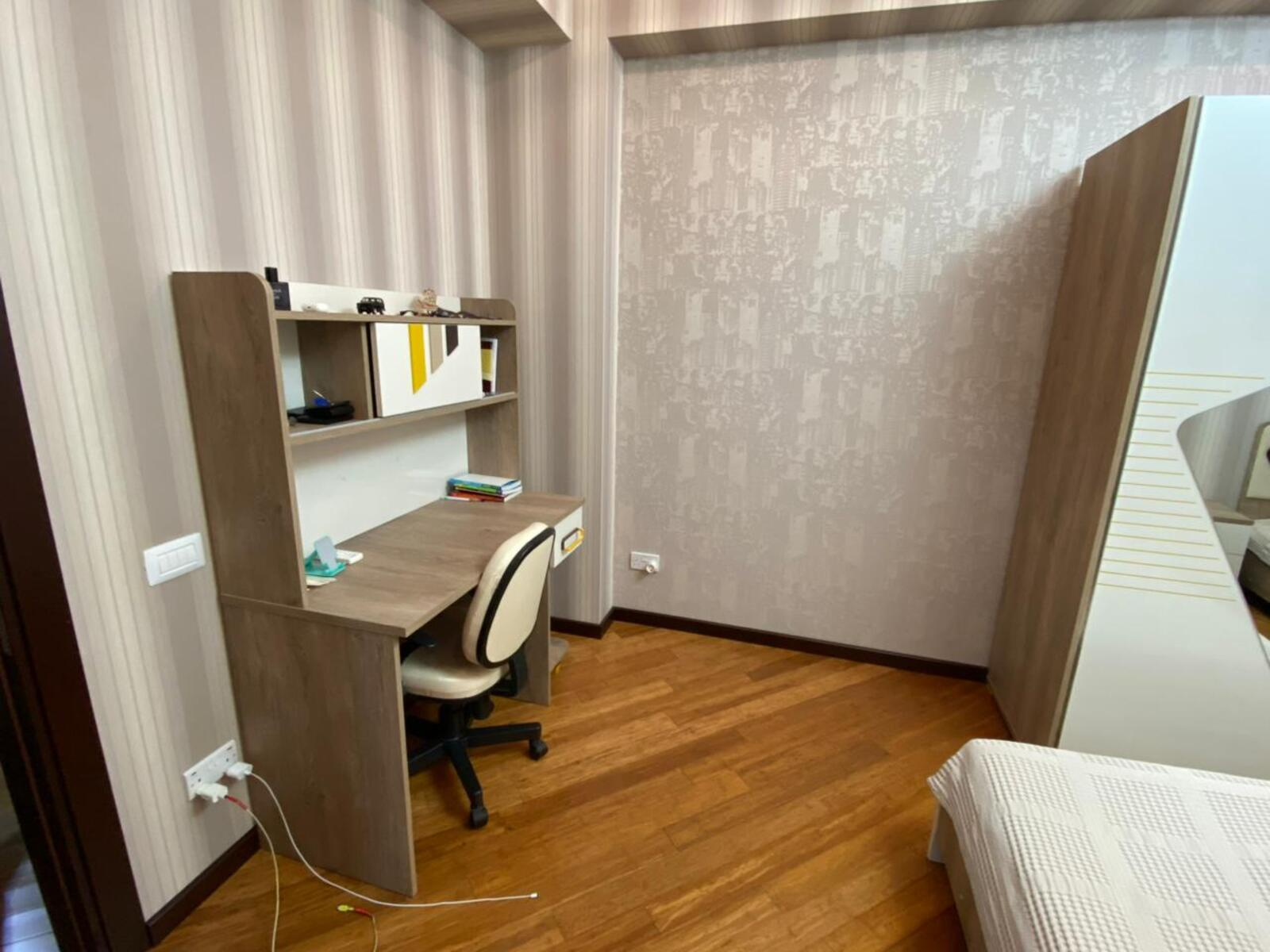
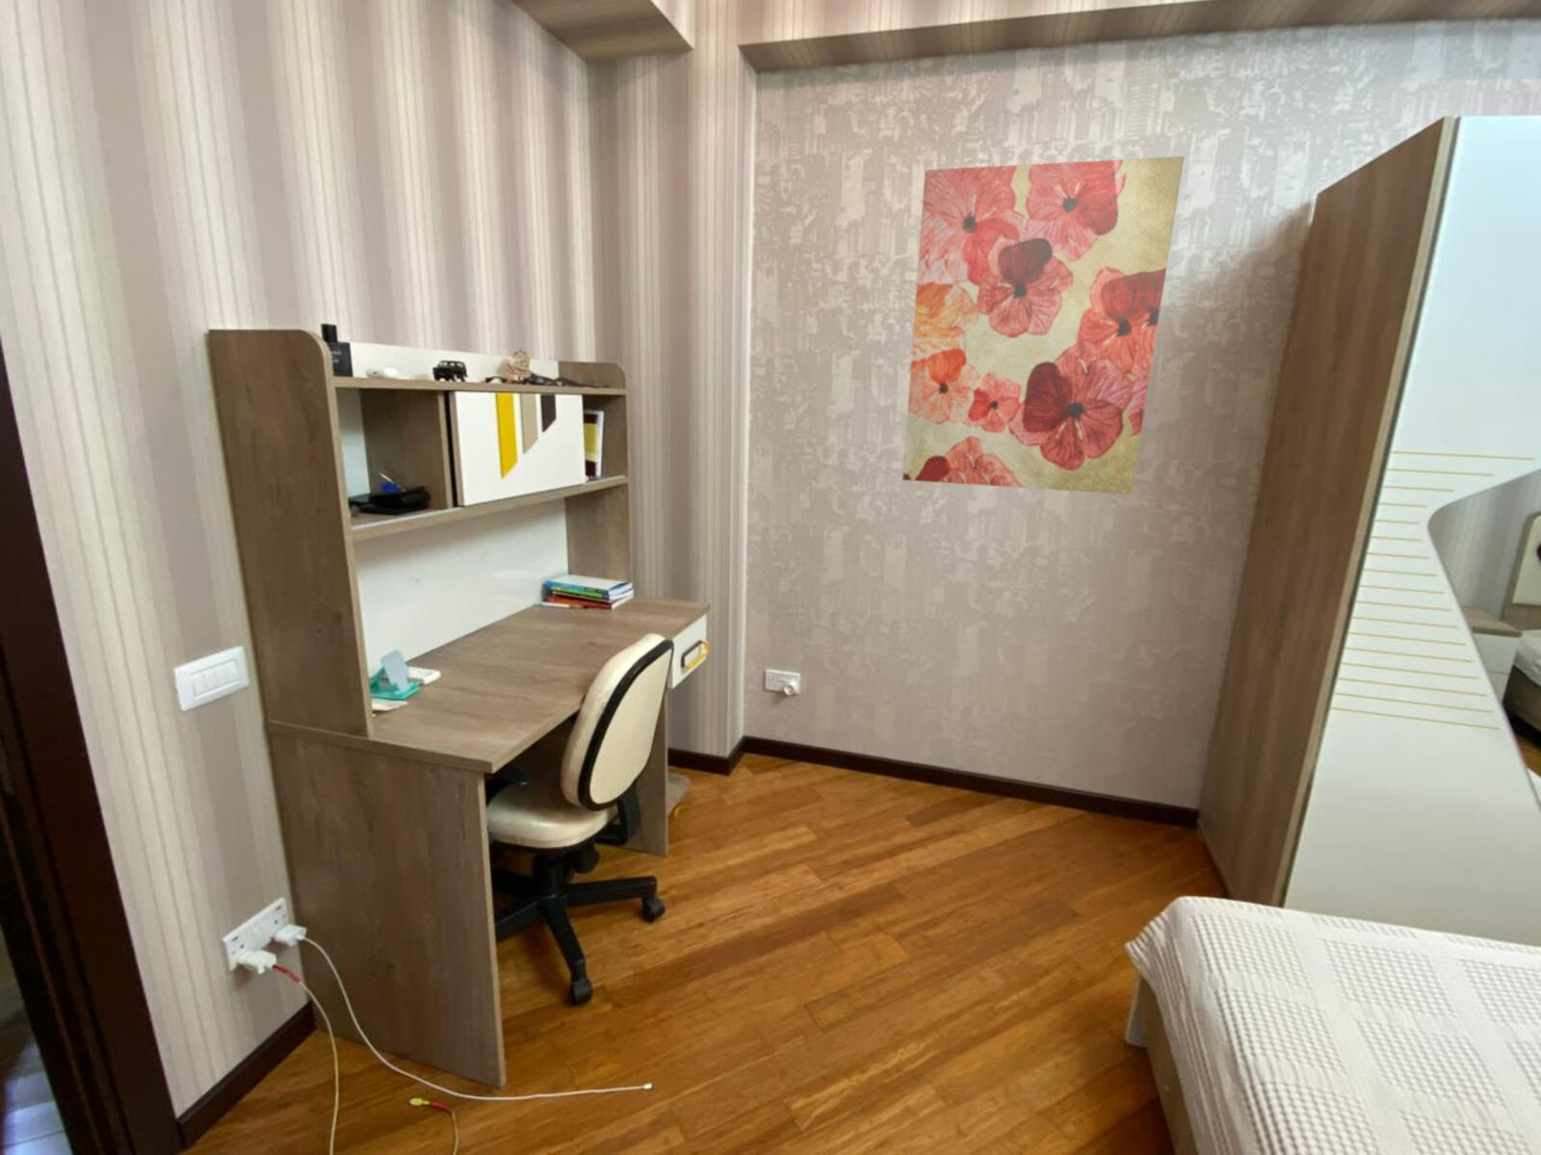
+ wall art (1029, 334)
